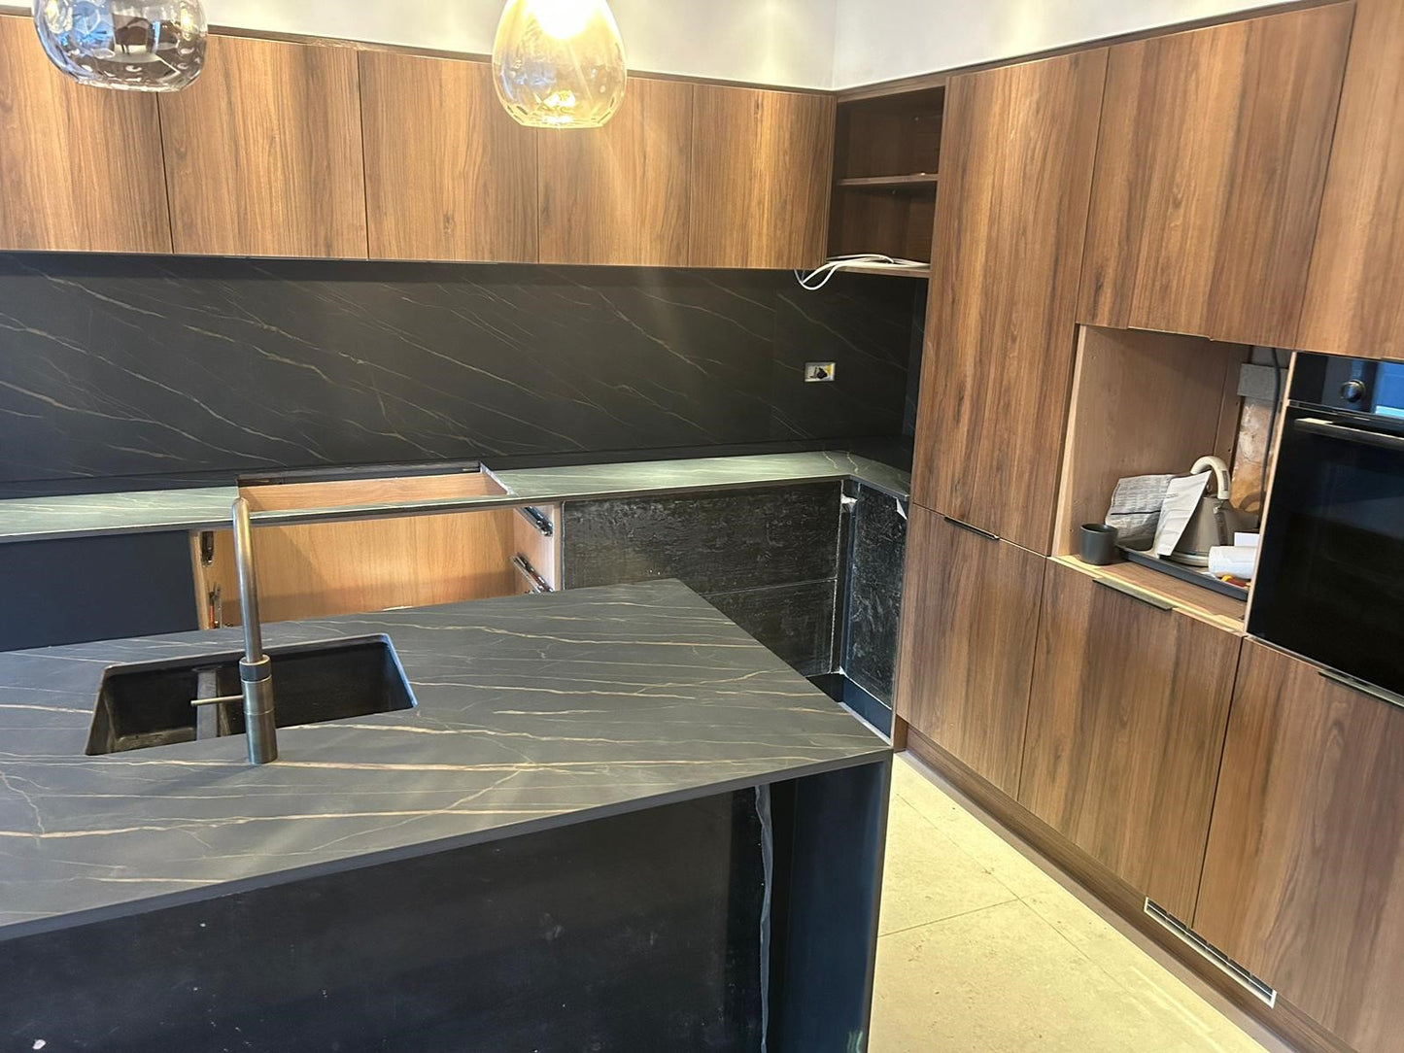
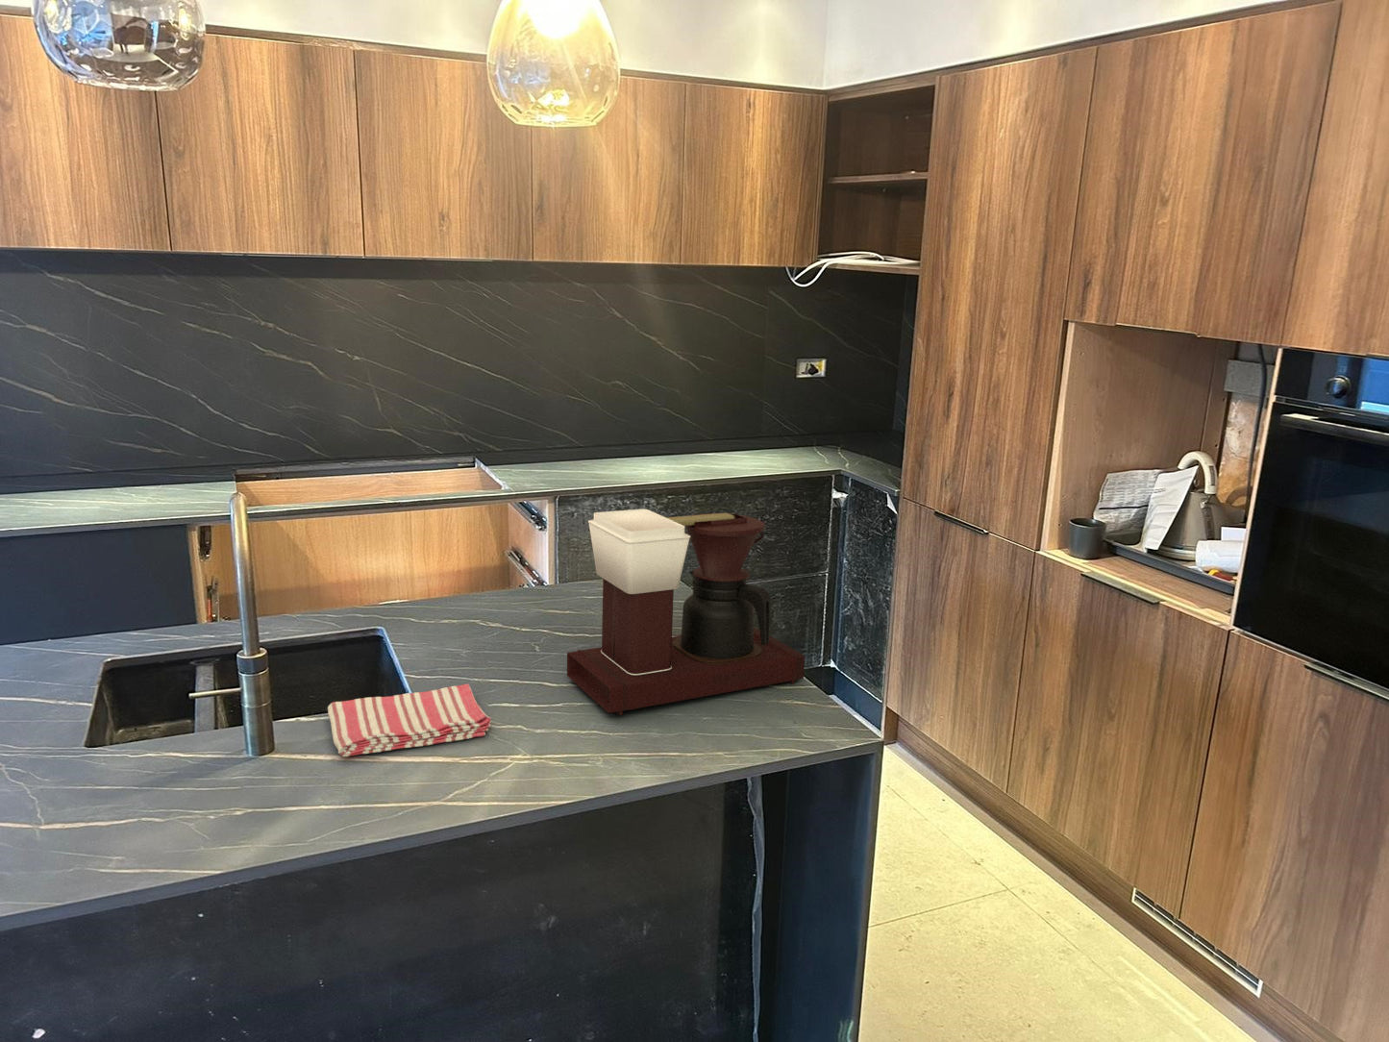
+ dish towel (407, 715)
+ coffee maker (688, 600)
